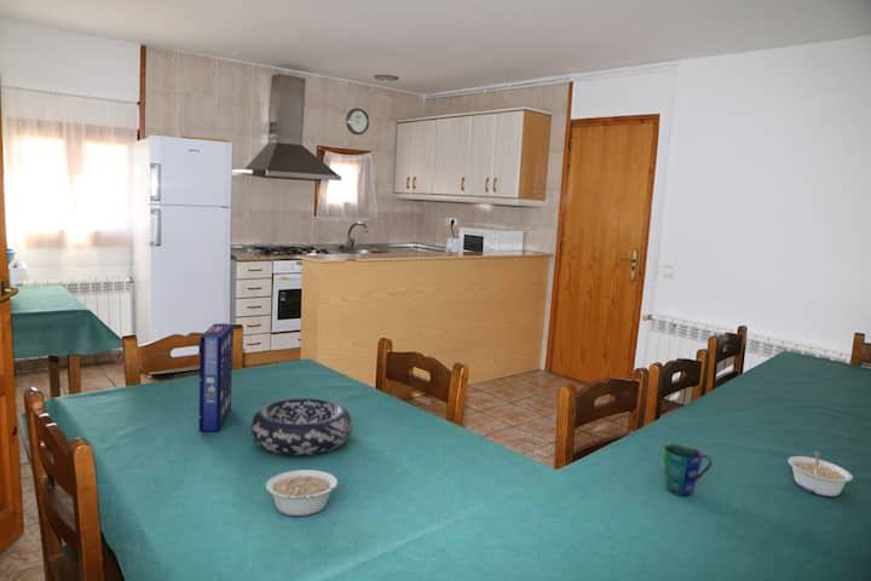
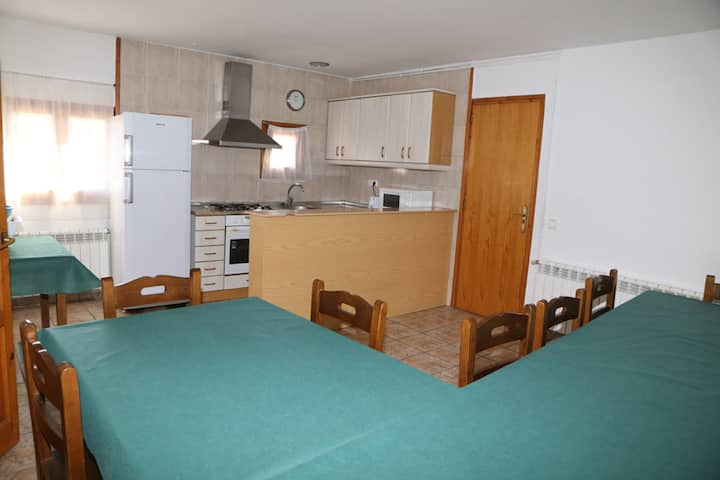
- decorative bowl (301, 425)
- cereal box (217, 374)
- cup (686, 471)
- legume (817, 474)
- legume (304, 491)
